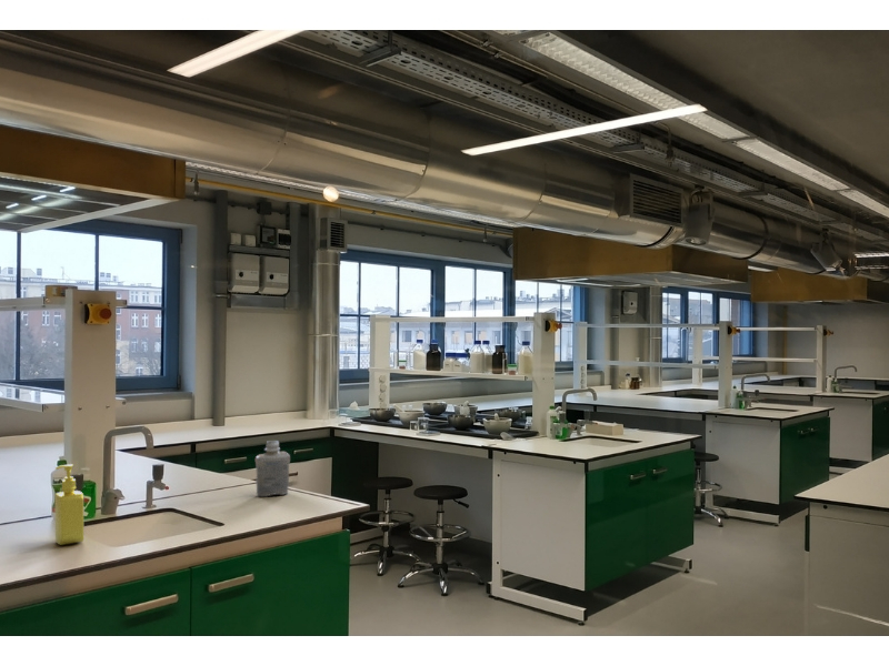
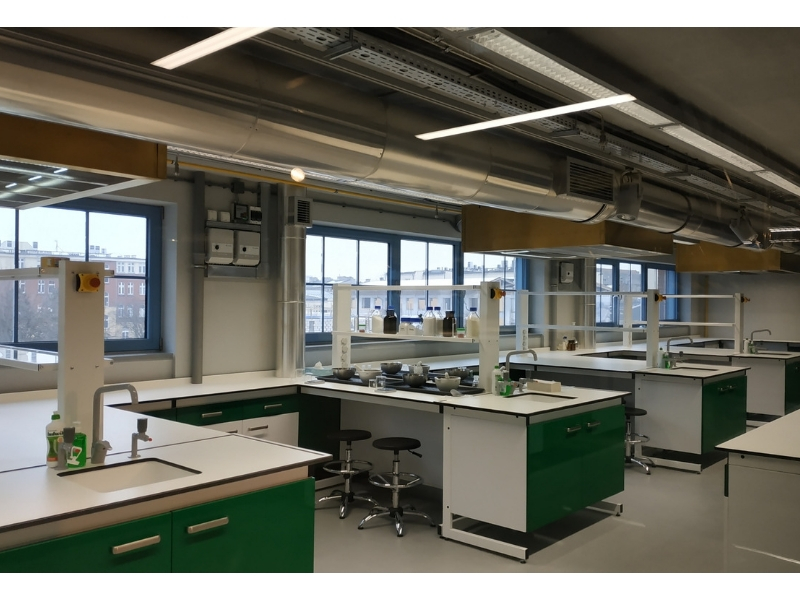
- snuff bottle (272, 467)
- soap dispenser (68, 503)
